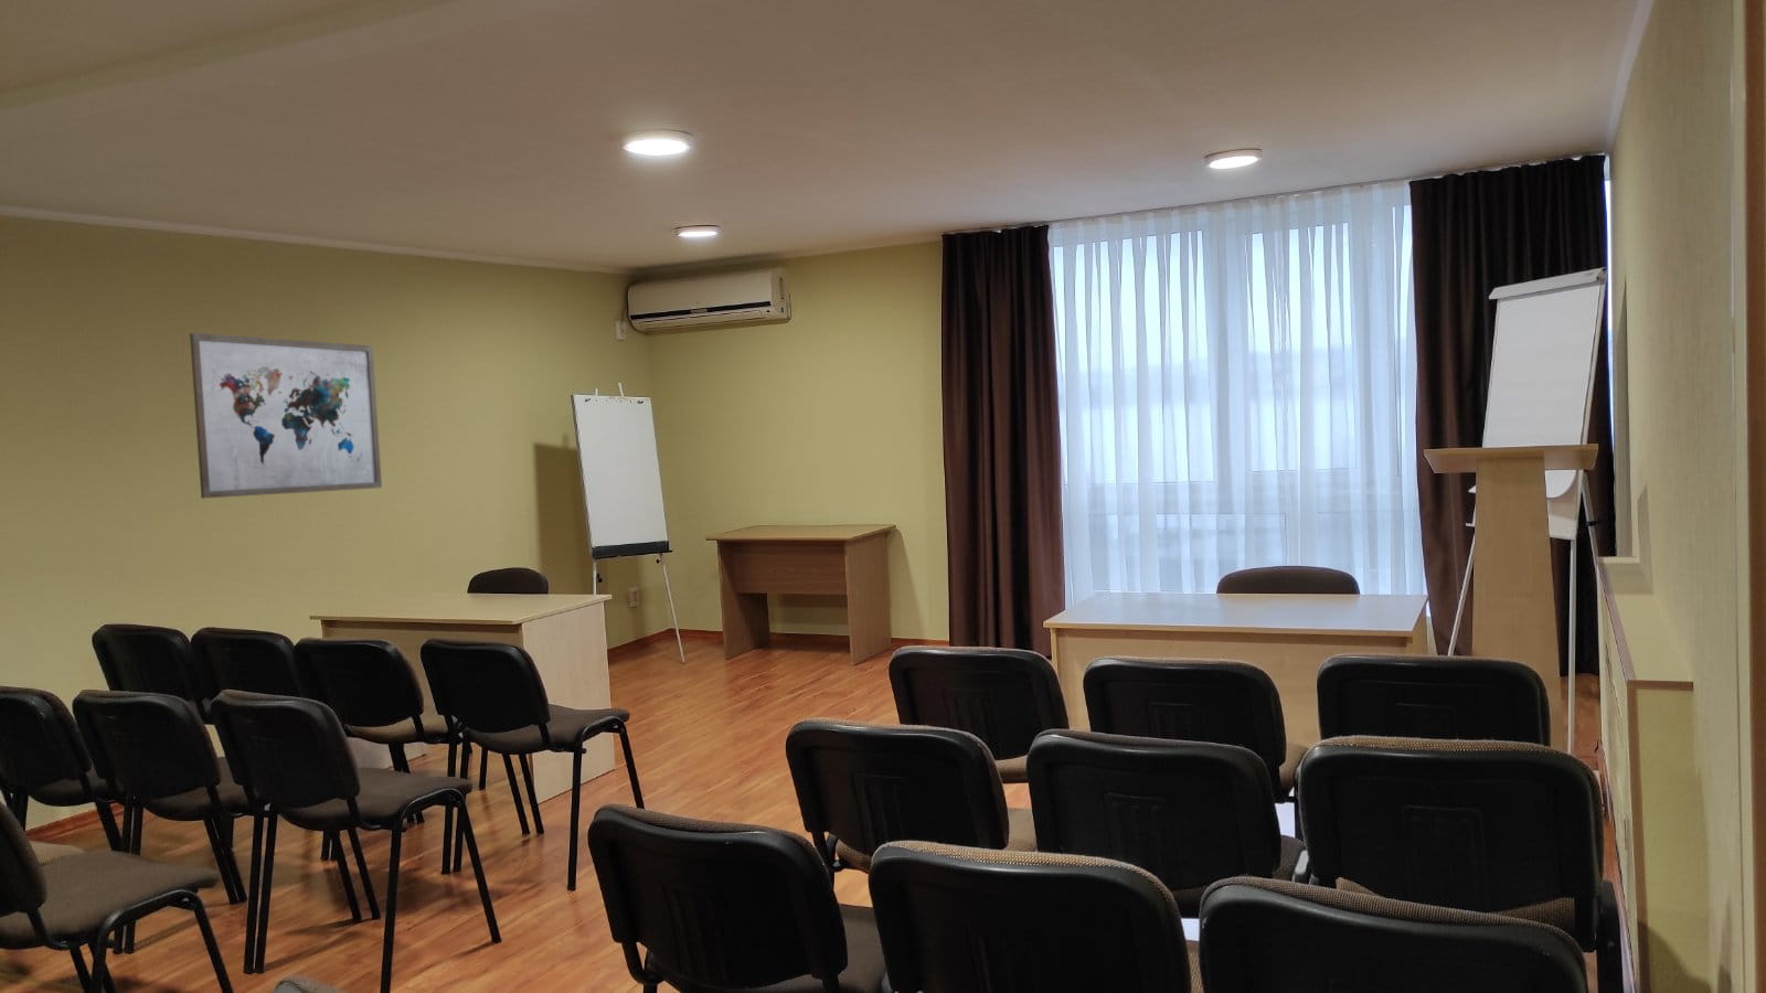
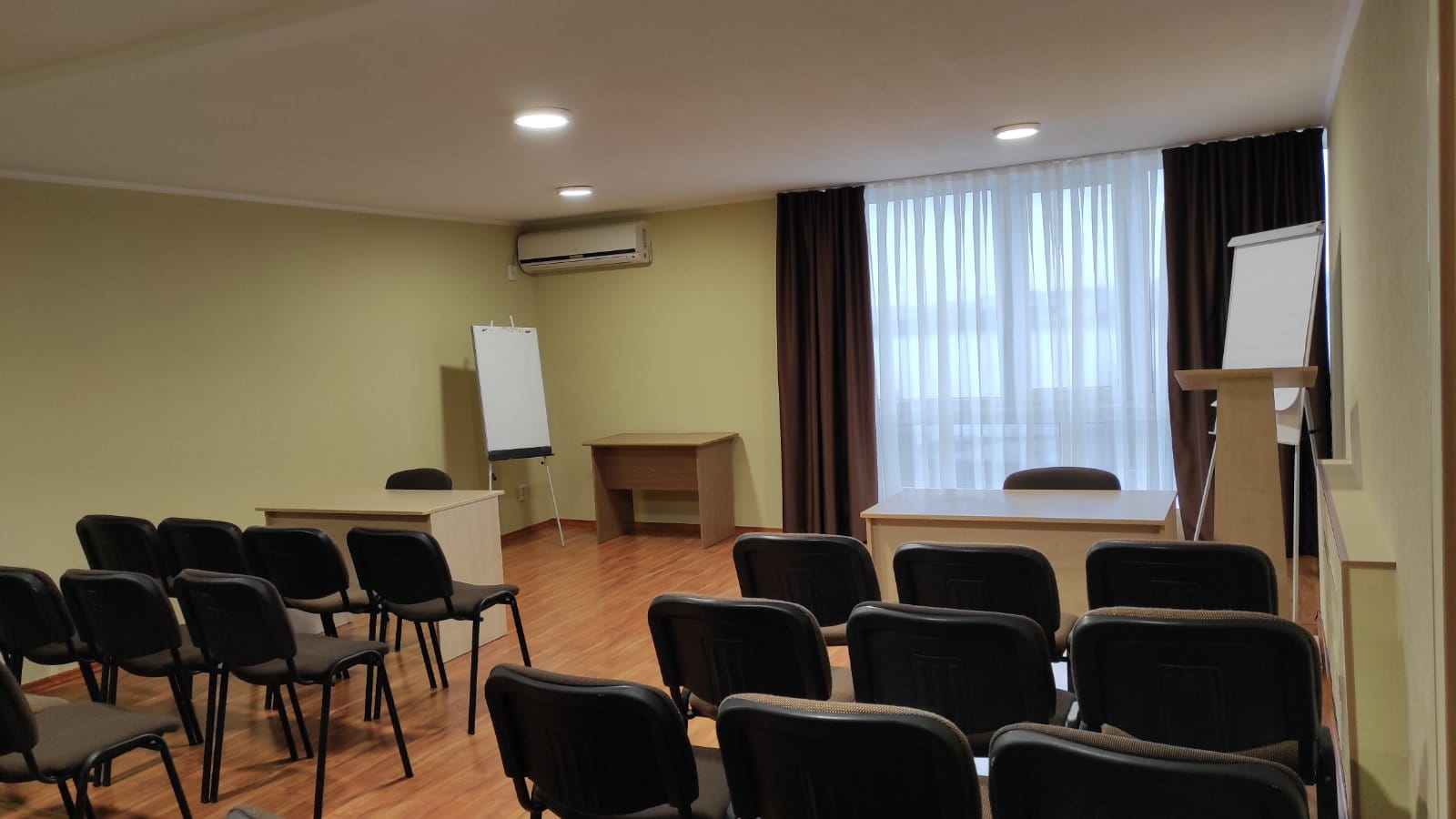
- wall art (292, 416)
